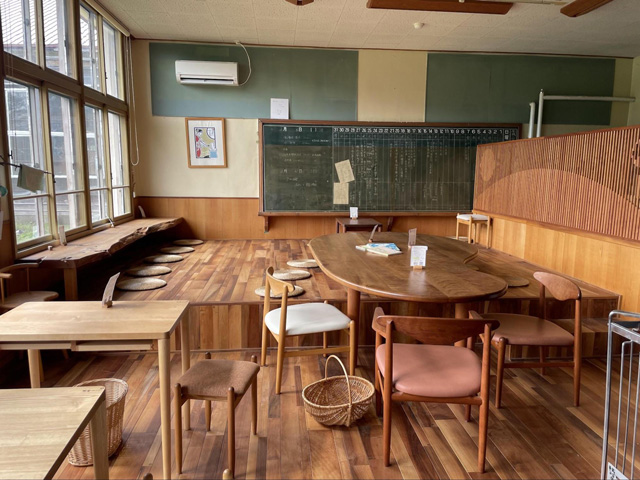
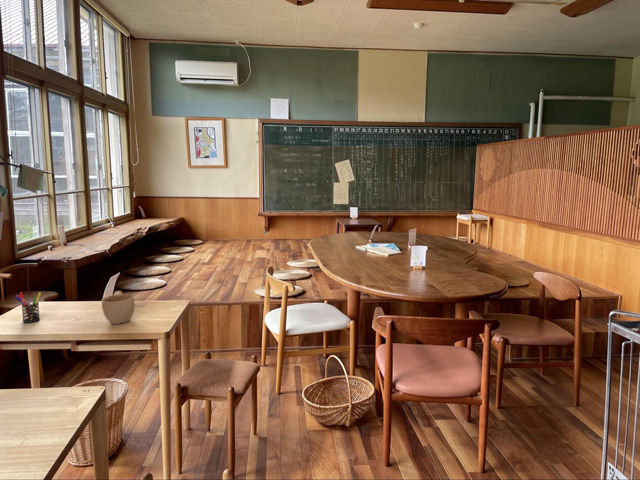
+ cup (119, 307)
+ pen holder (30, 306)
